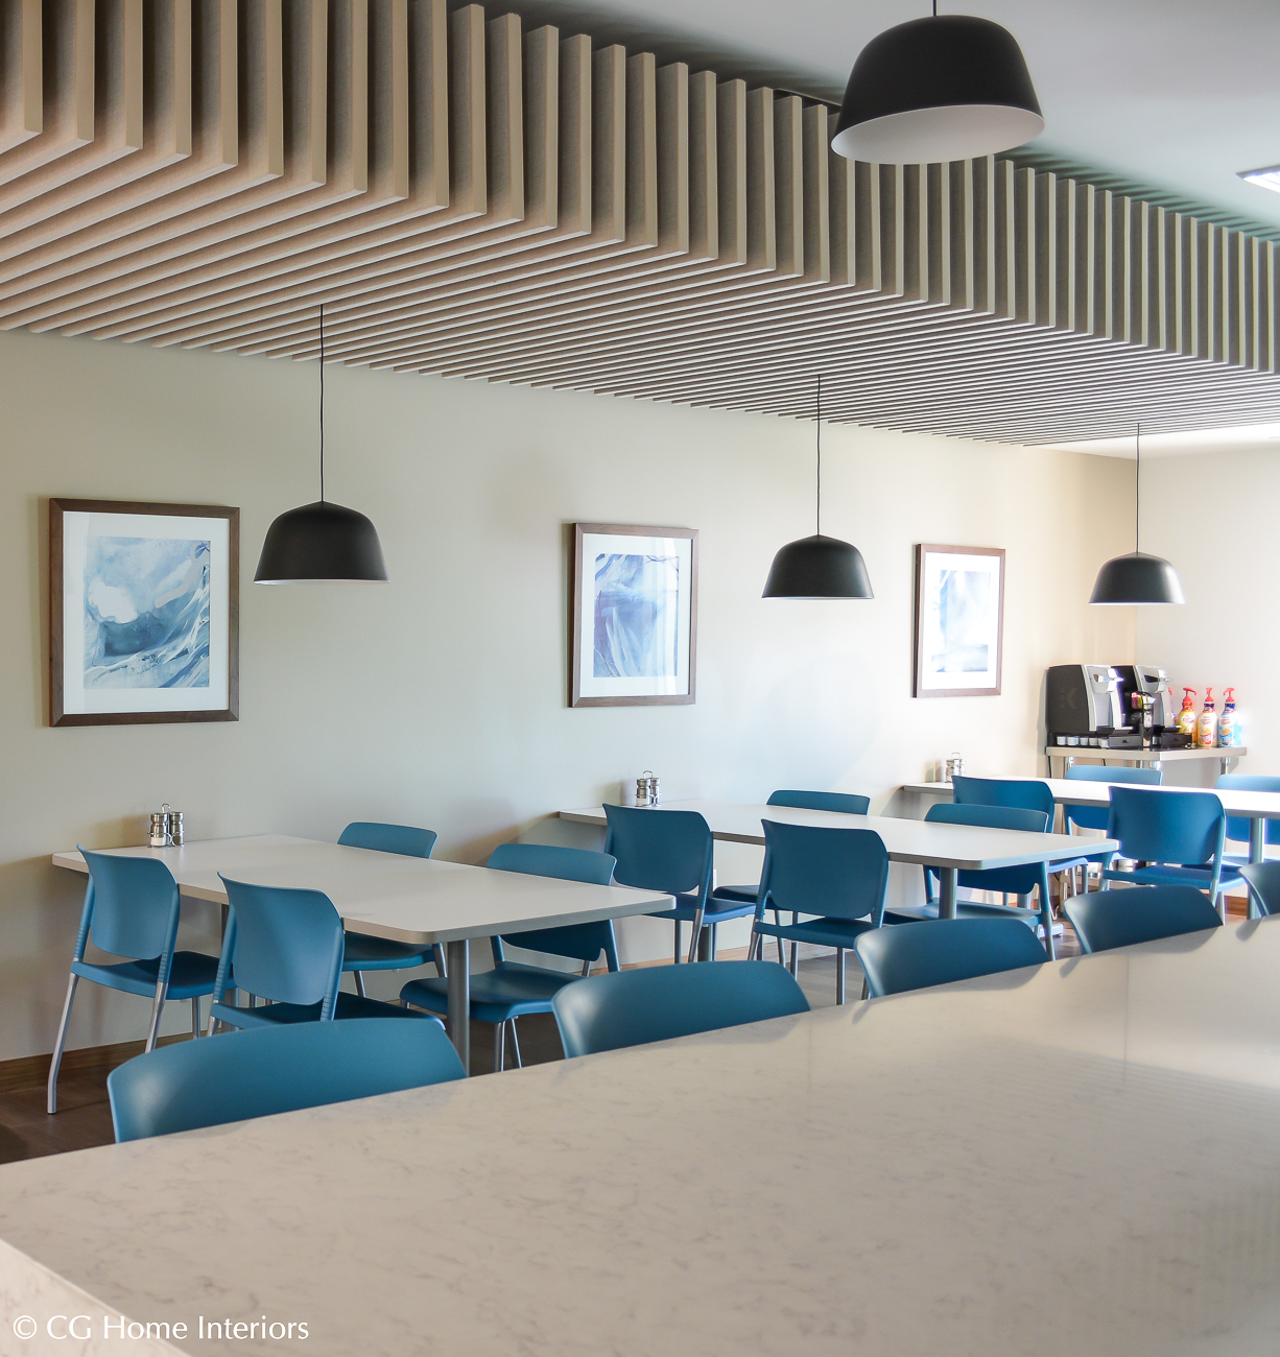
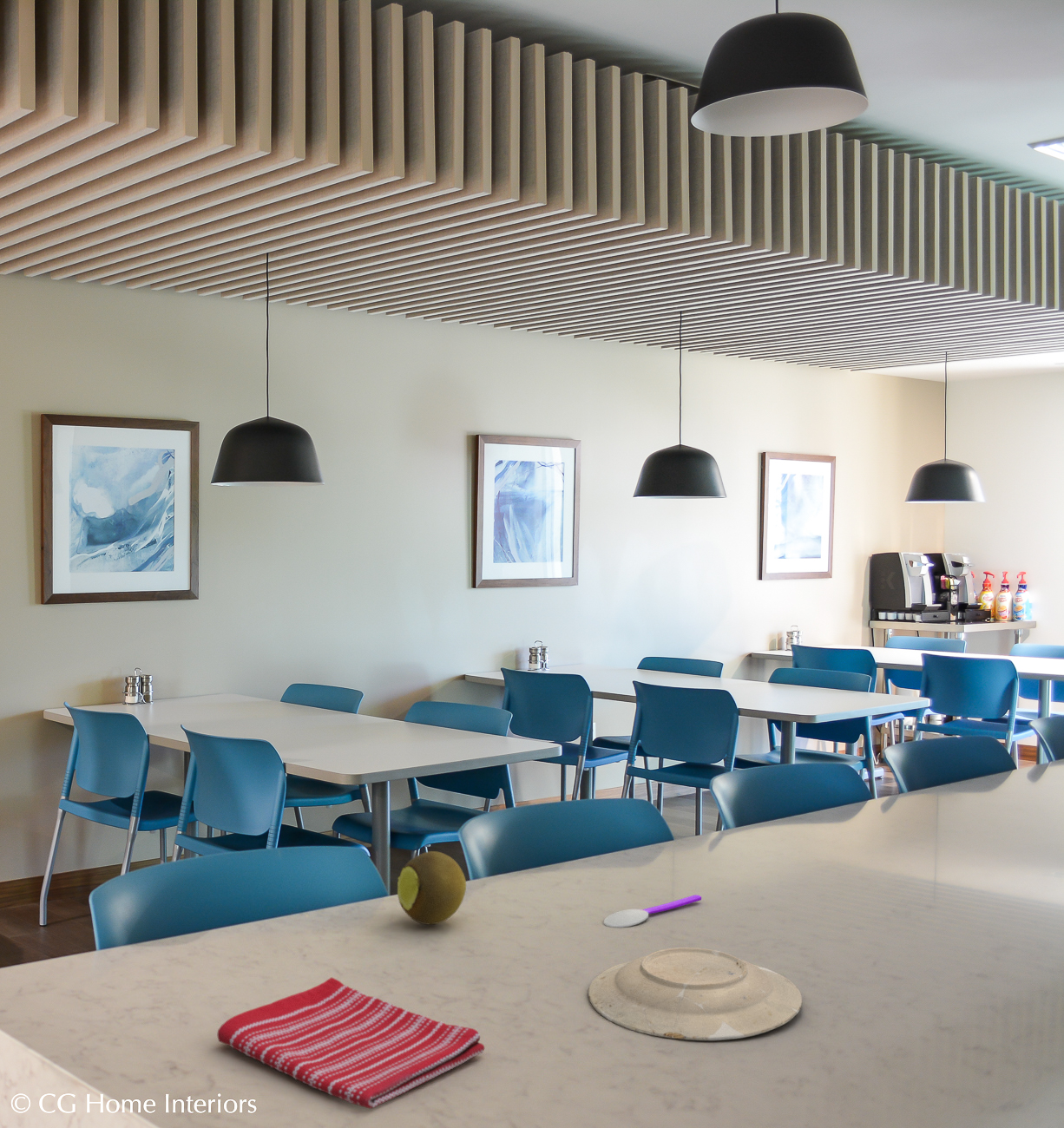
+ plate (693, 980)
+ dish towel (348, 1037)
+ fruit (431, 887)
+ spoon (654, 908)
